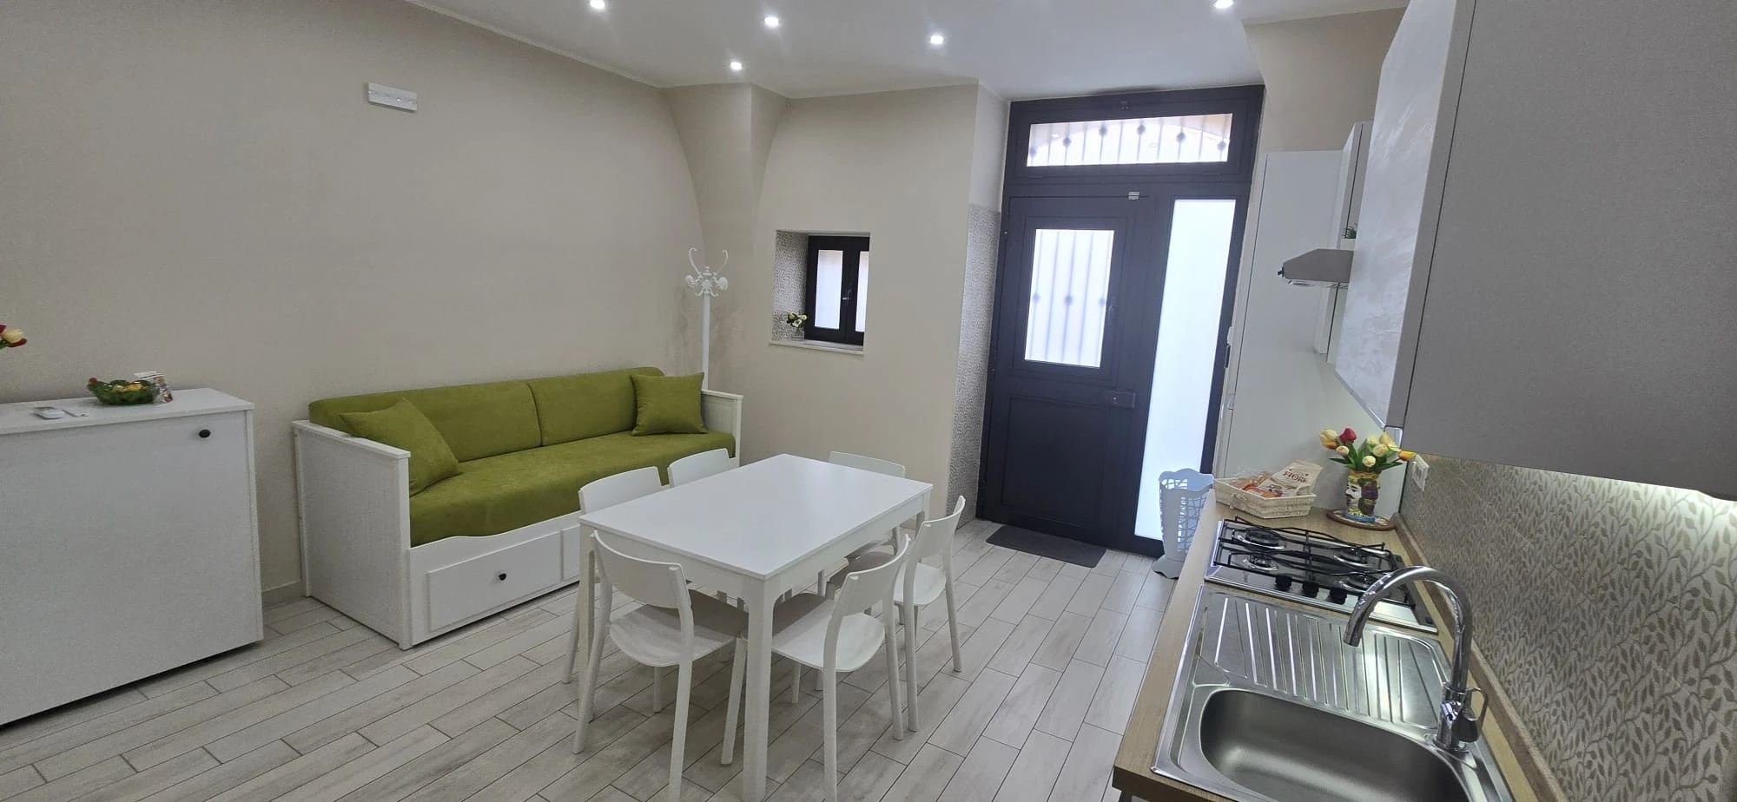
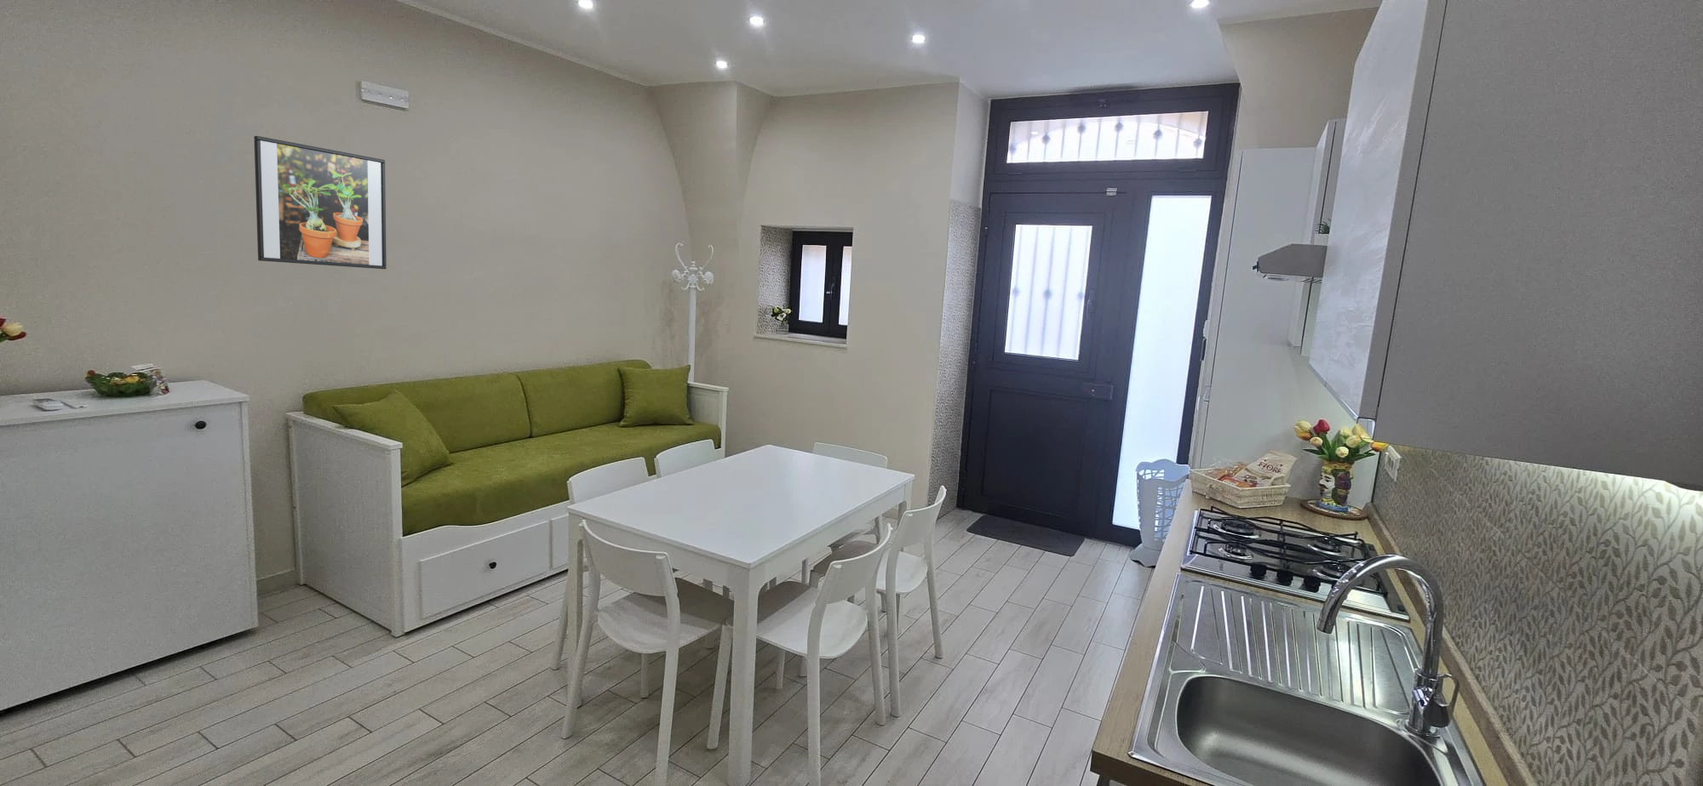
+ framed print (325, 206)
